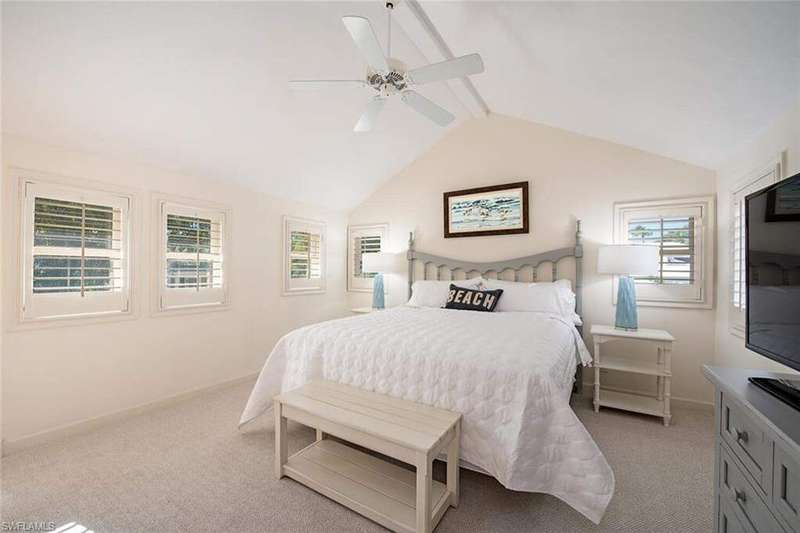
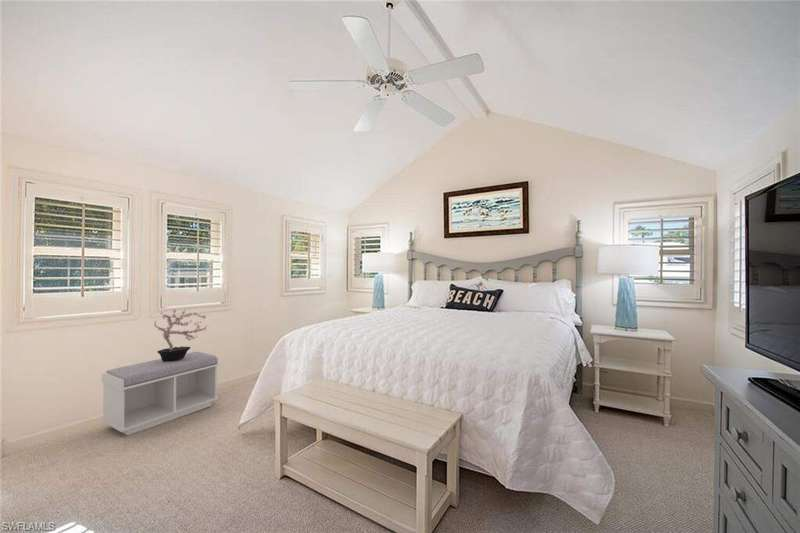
+ potted plant (183, 332)
+ bench (165, 388)
